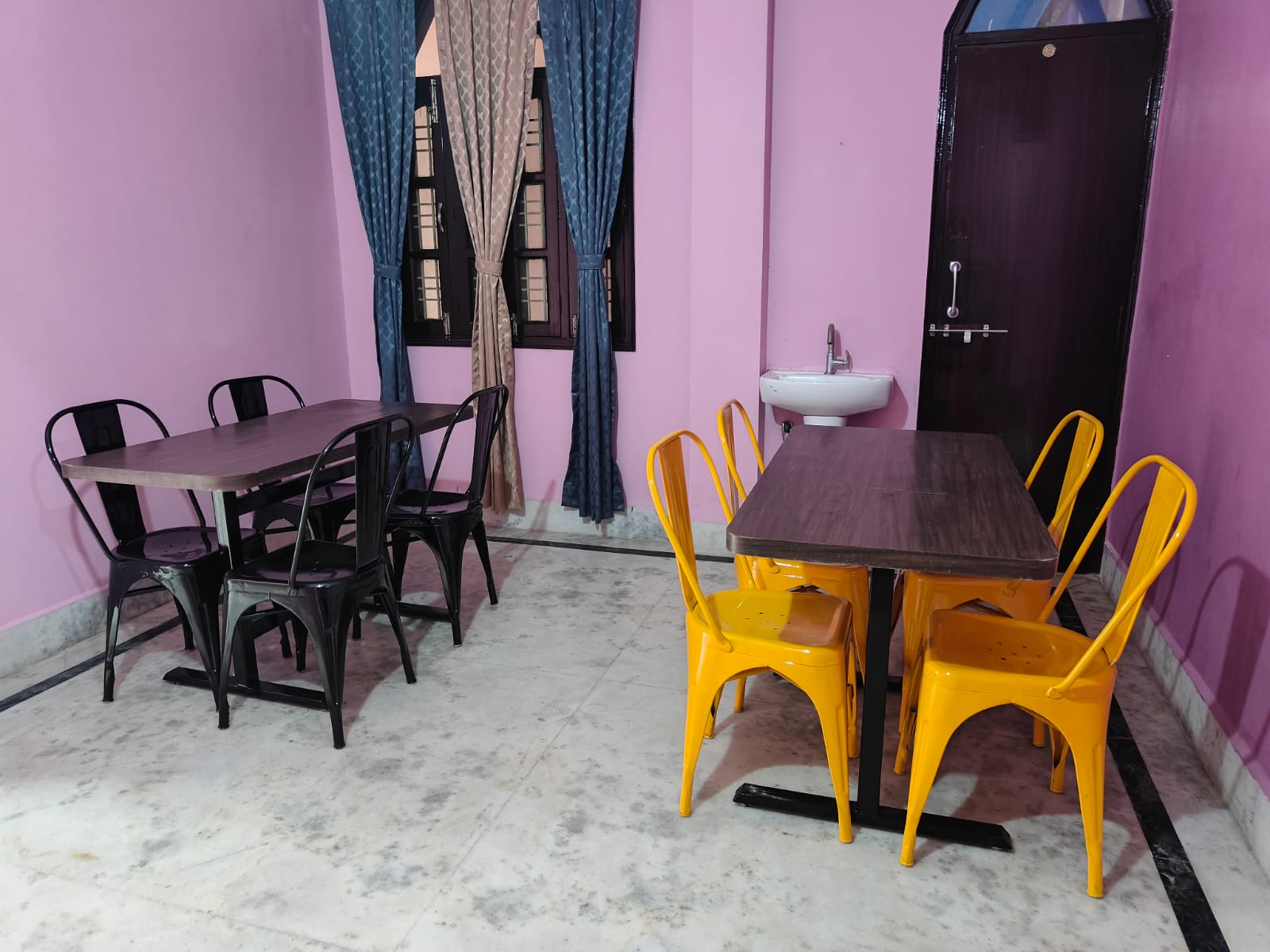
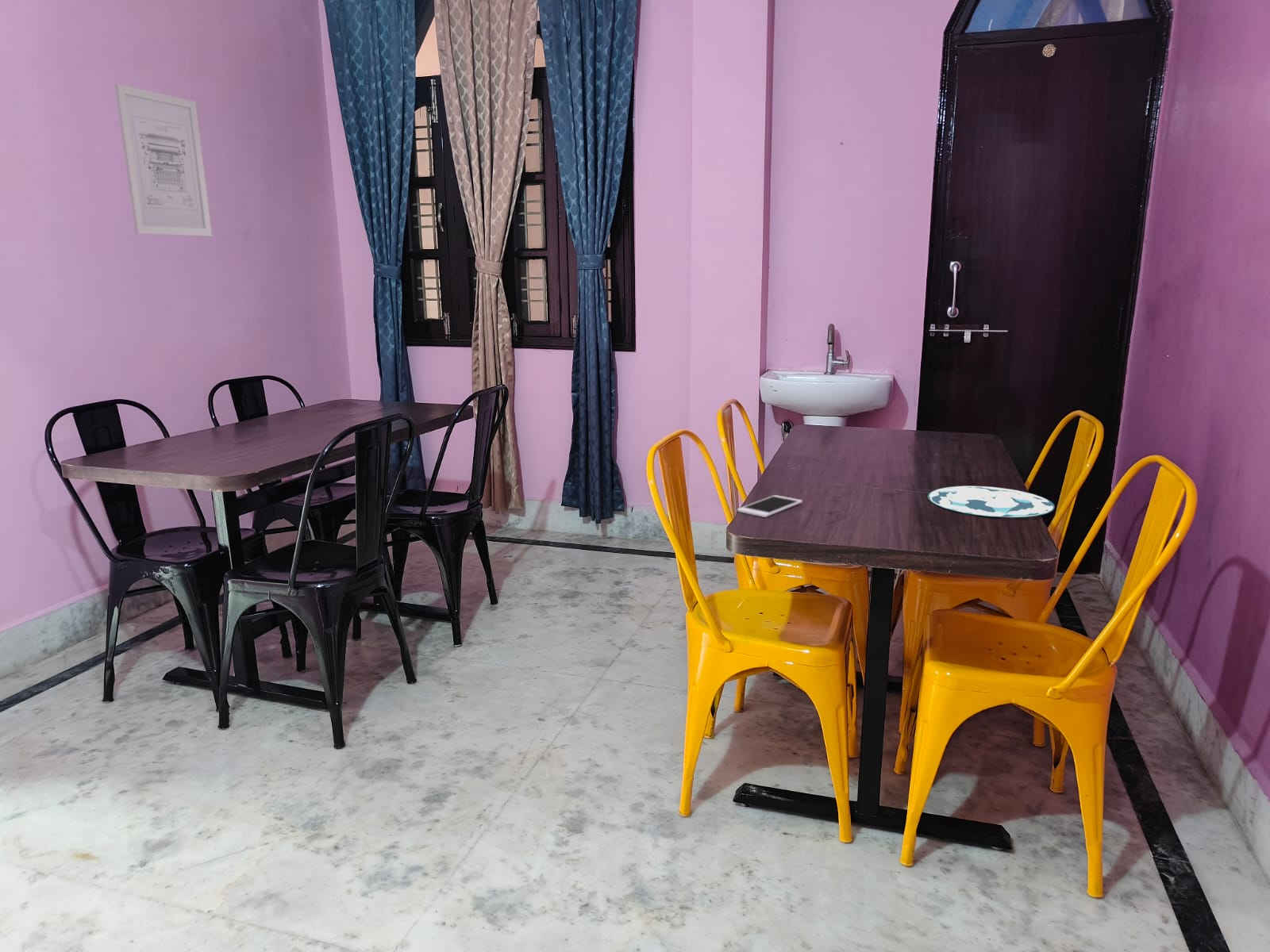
+ cell phone (770, 505)
+ wall art (166, 165)
+ plate (990, 495)
